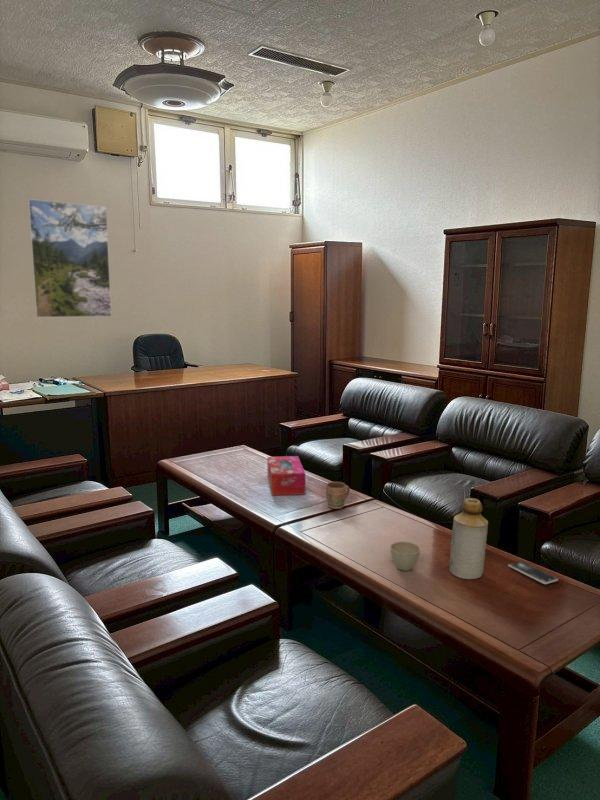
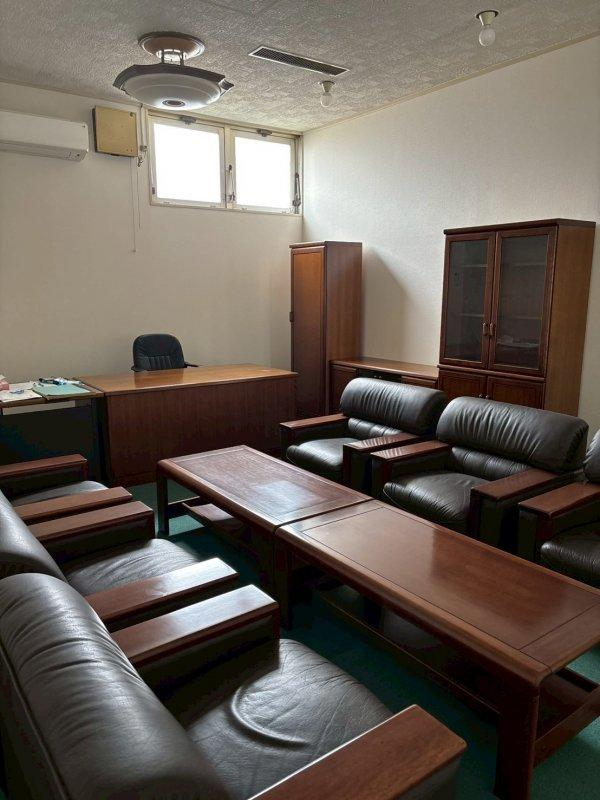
- smartphone (532, 572)
- flower pot (404, 557)
- tissue box (285, 474)
- mug (337, 495)
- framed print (71, 261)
- bottle (468, 536)
